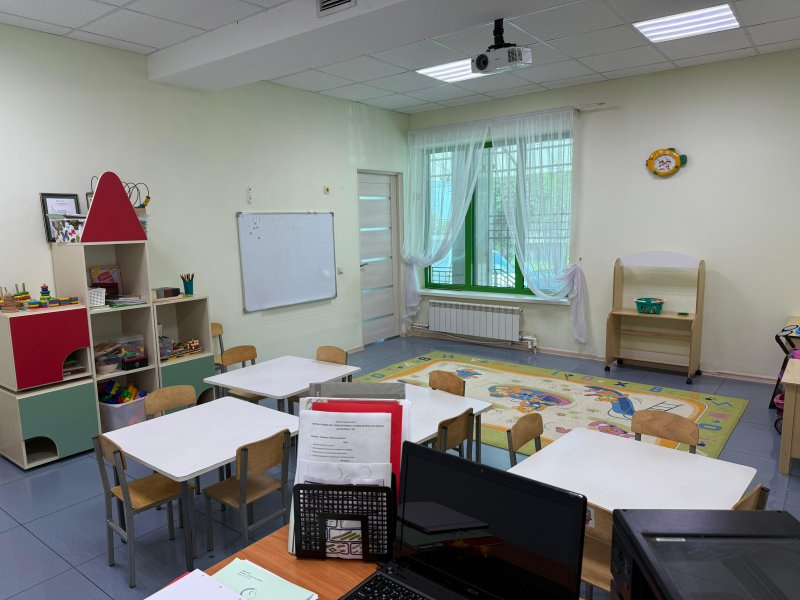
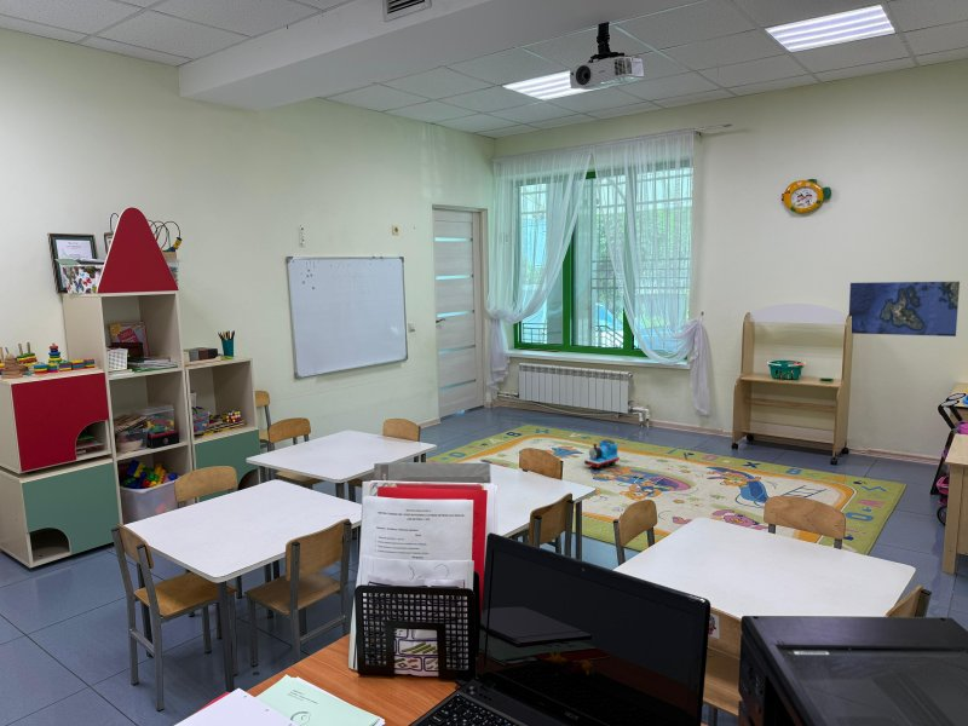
+ toy train (601, 453)
+ map (900, 309)
